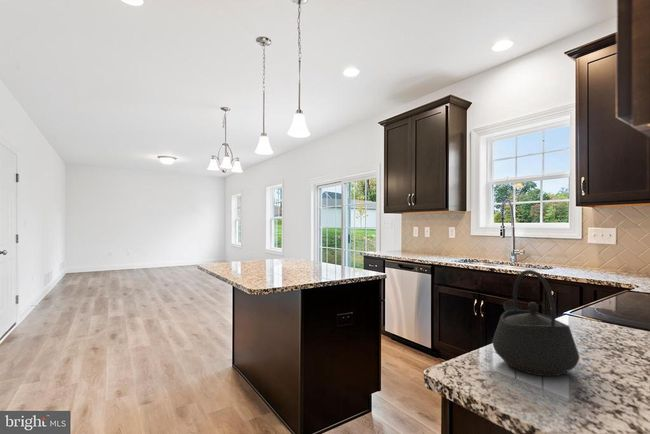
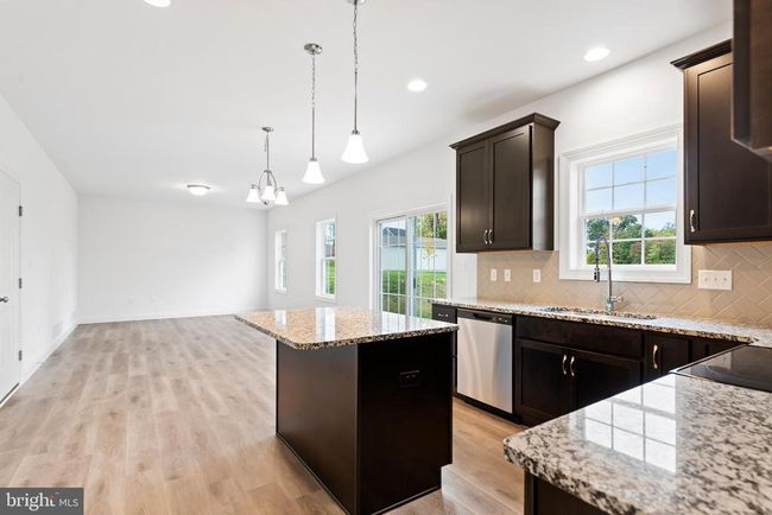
- kettle (529, 315)
